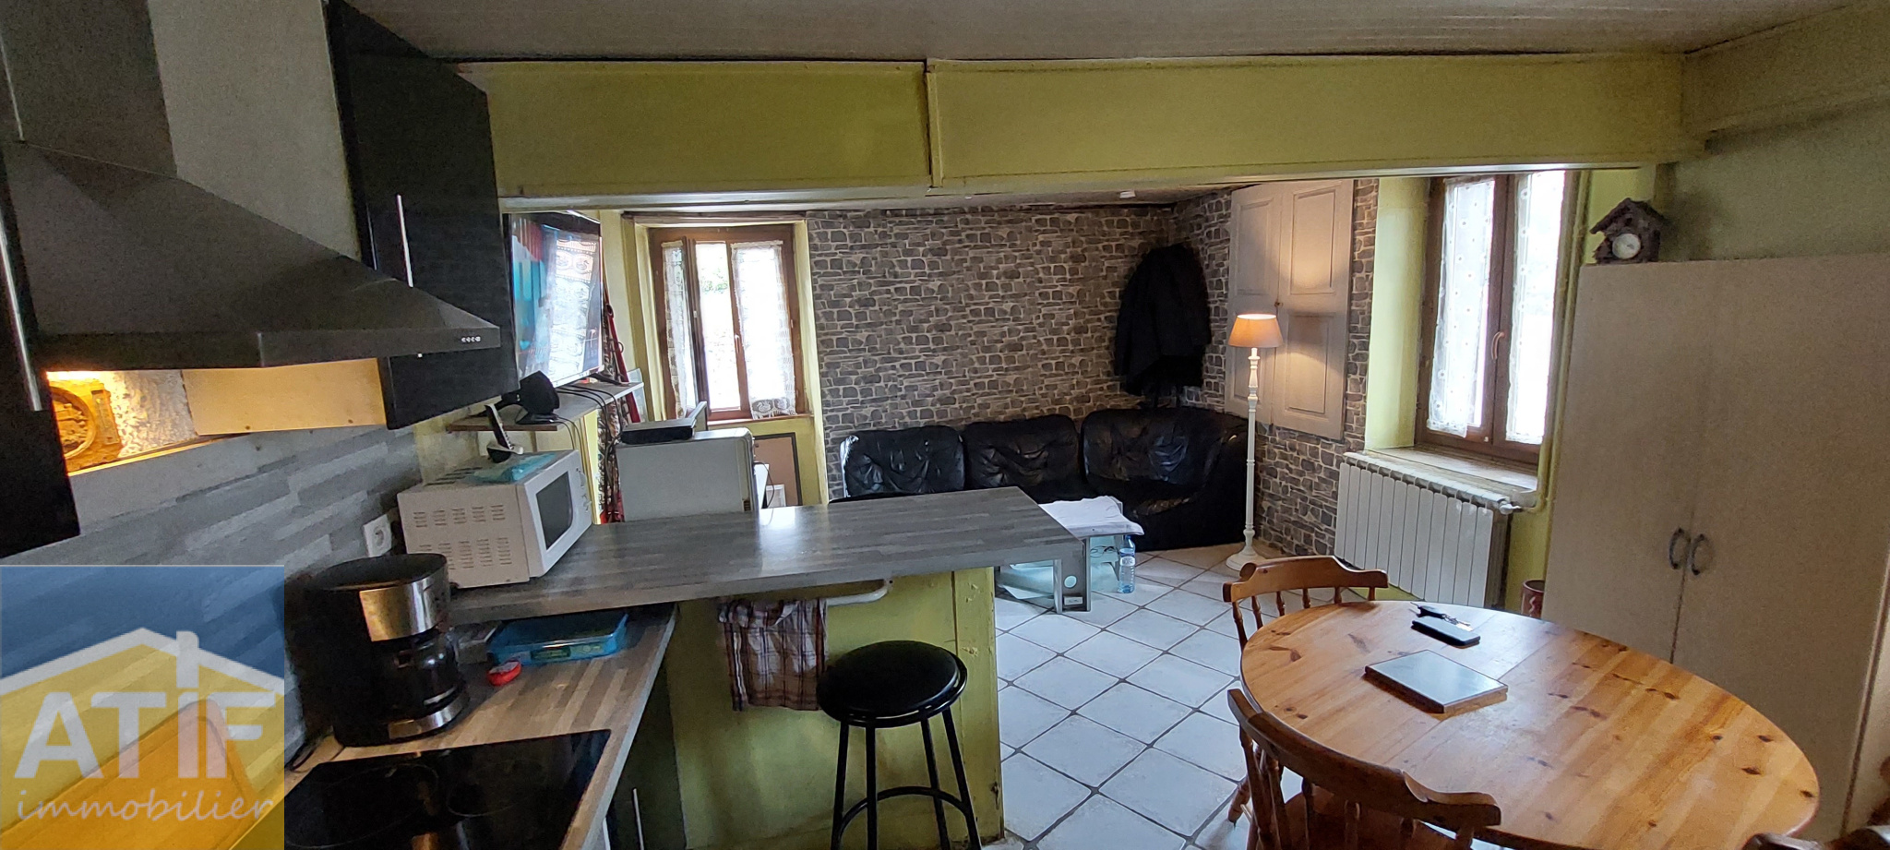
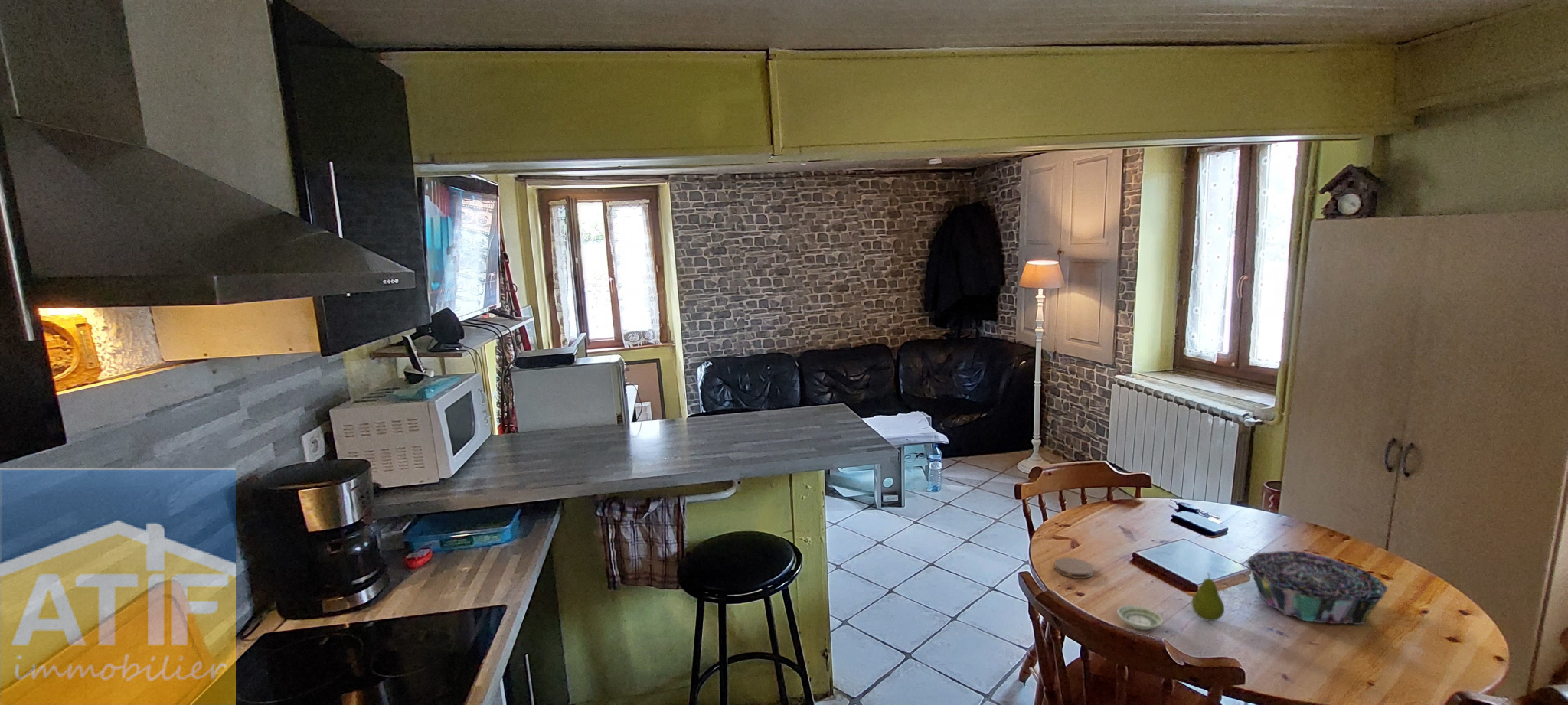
+ coaster (1073, 567)
+ saucer (1139, 619)
+ decorative bowl (1312, 589)
+ fruit (1208, 596)
